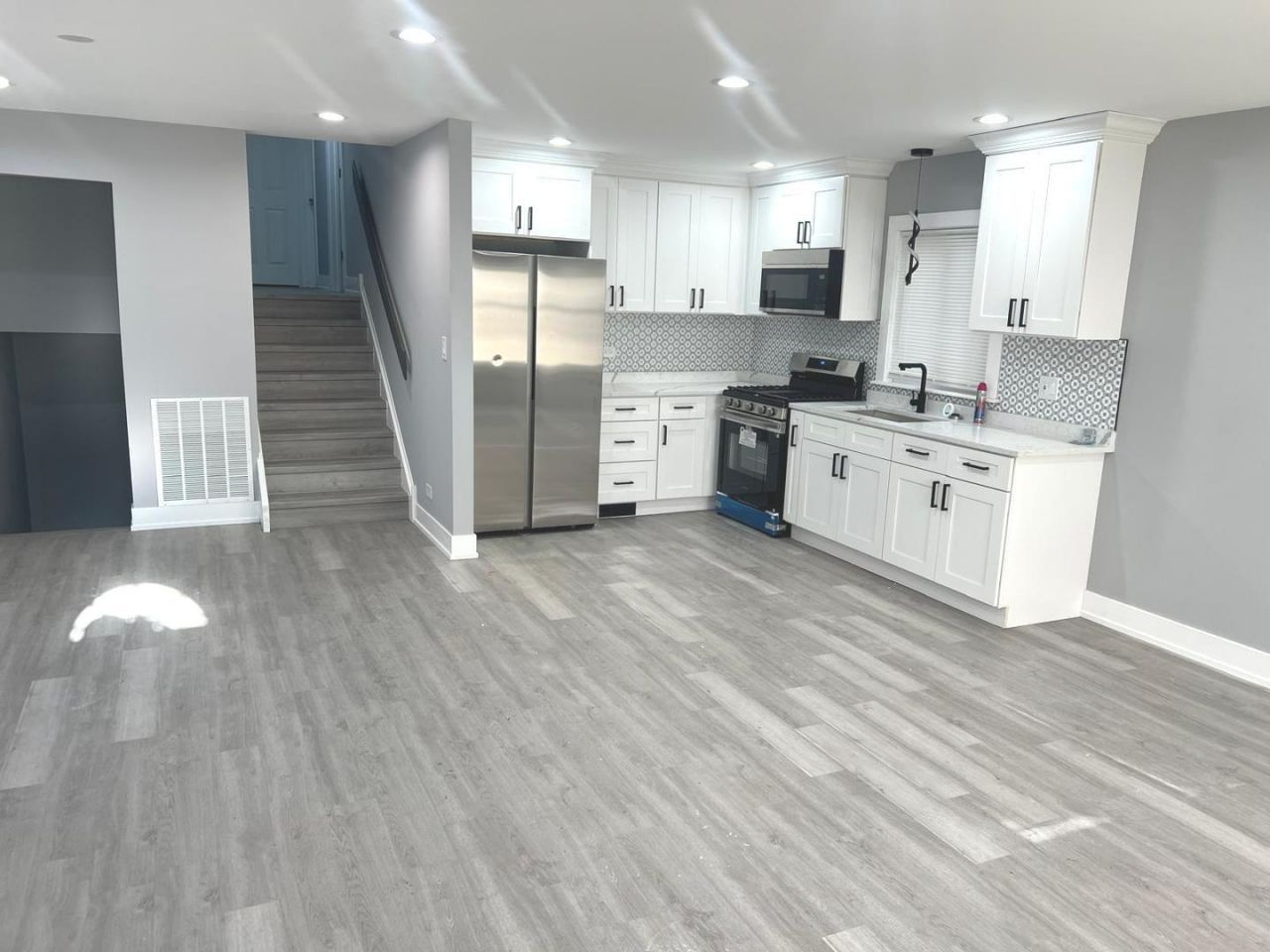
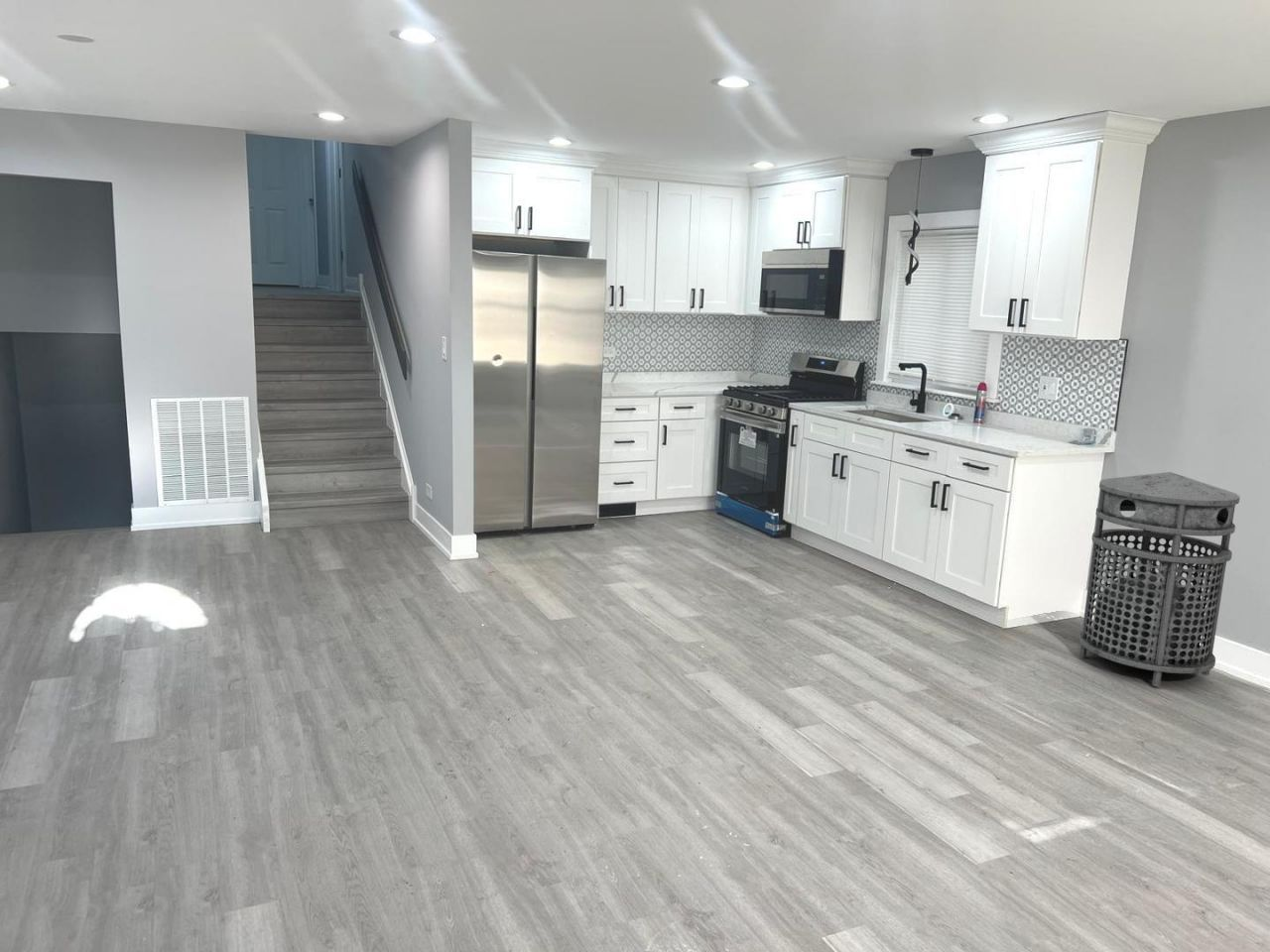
+ trash can (1155, 571)
